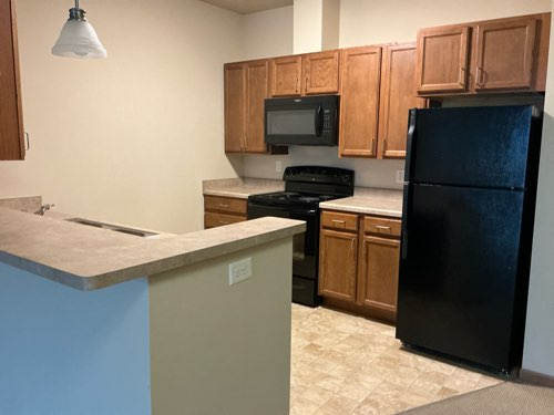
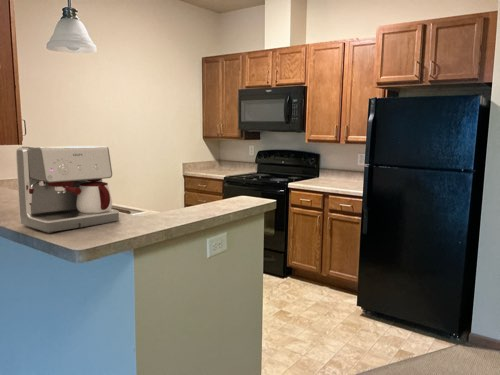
+ coffee maker (70, 184)
